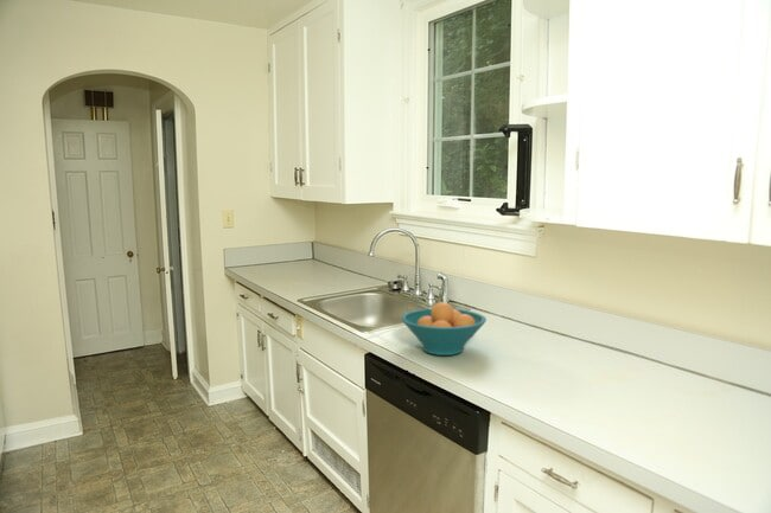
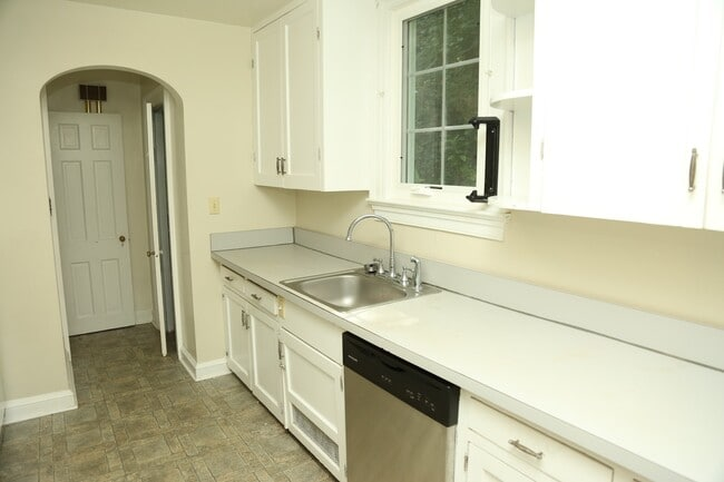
- fruit bowl (442, 326)
